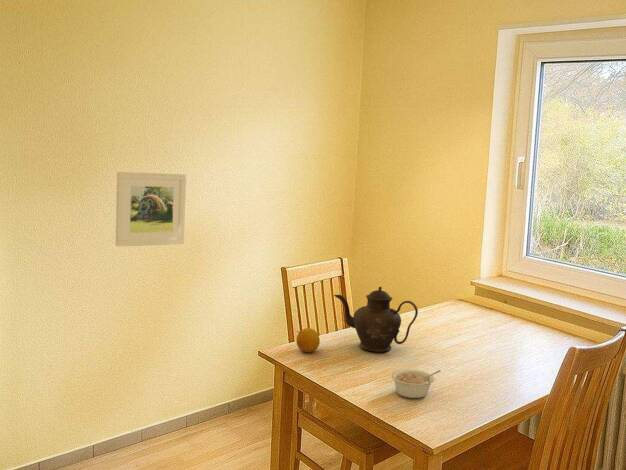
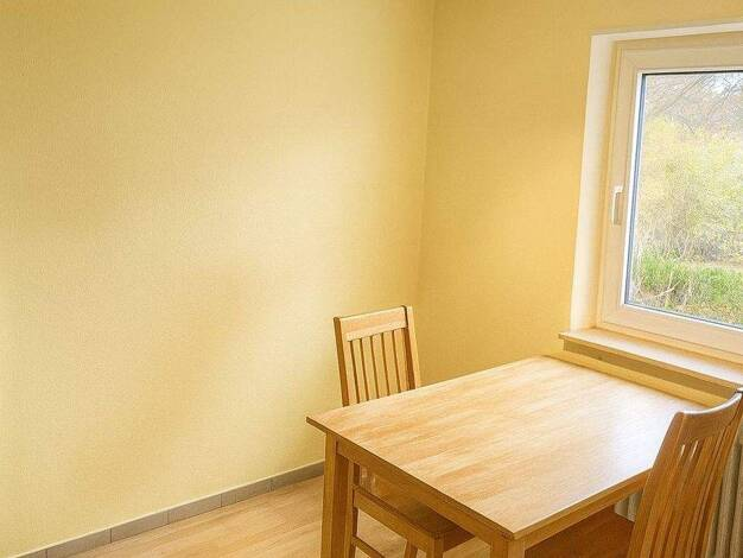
- teapot (374, 316)
- legume (413, 382)
- fruit (308, 340)
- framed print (151, 209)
